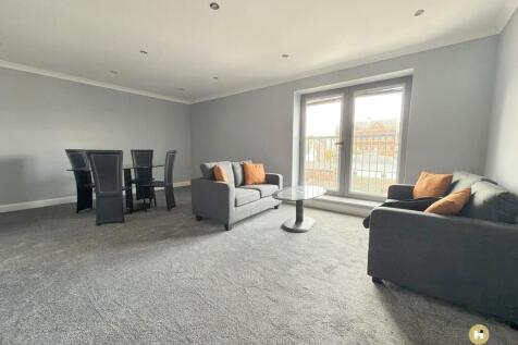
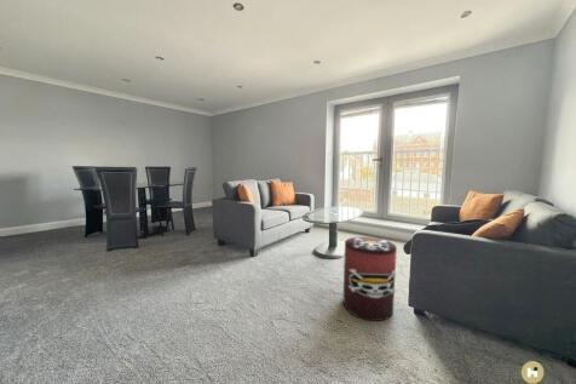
+ waste bin (368, 275)
